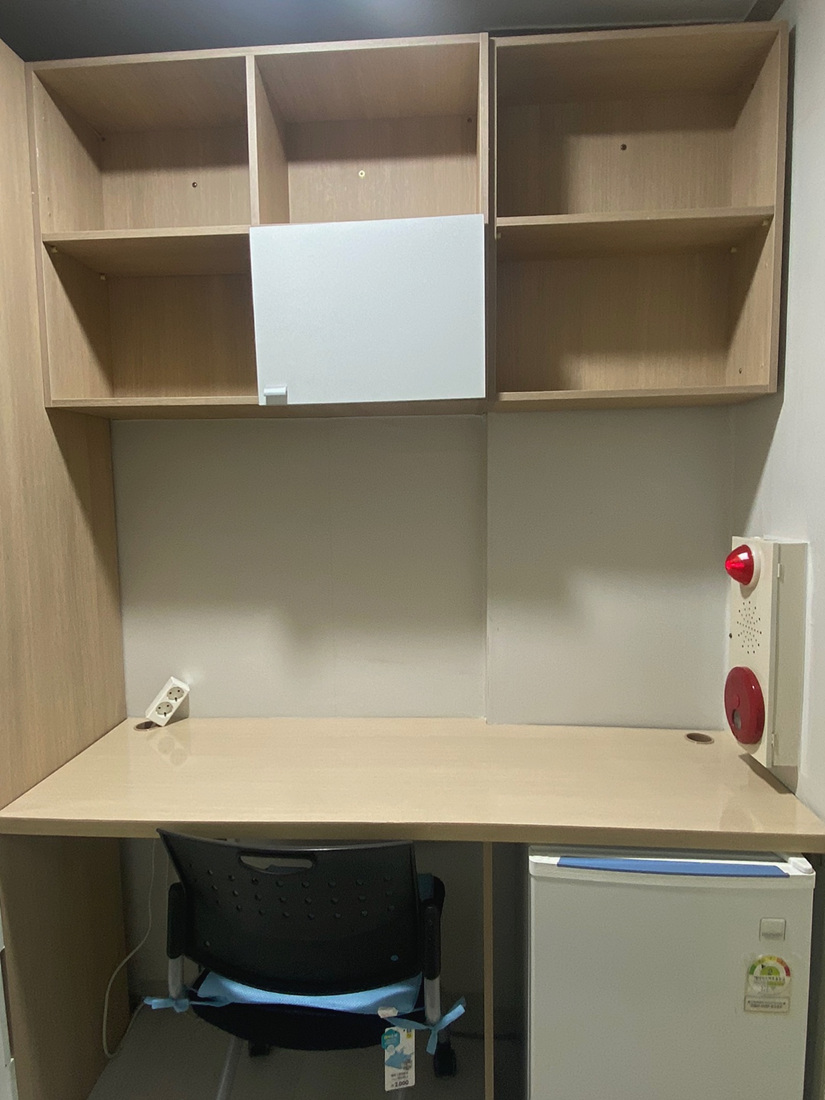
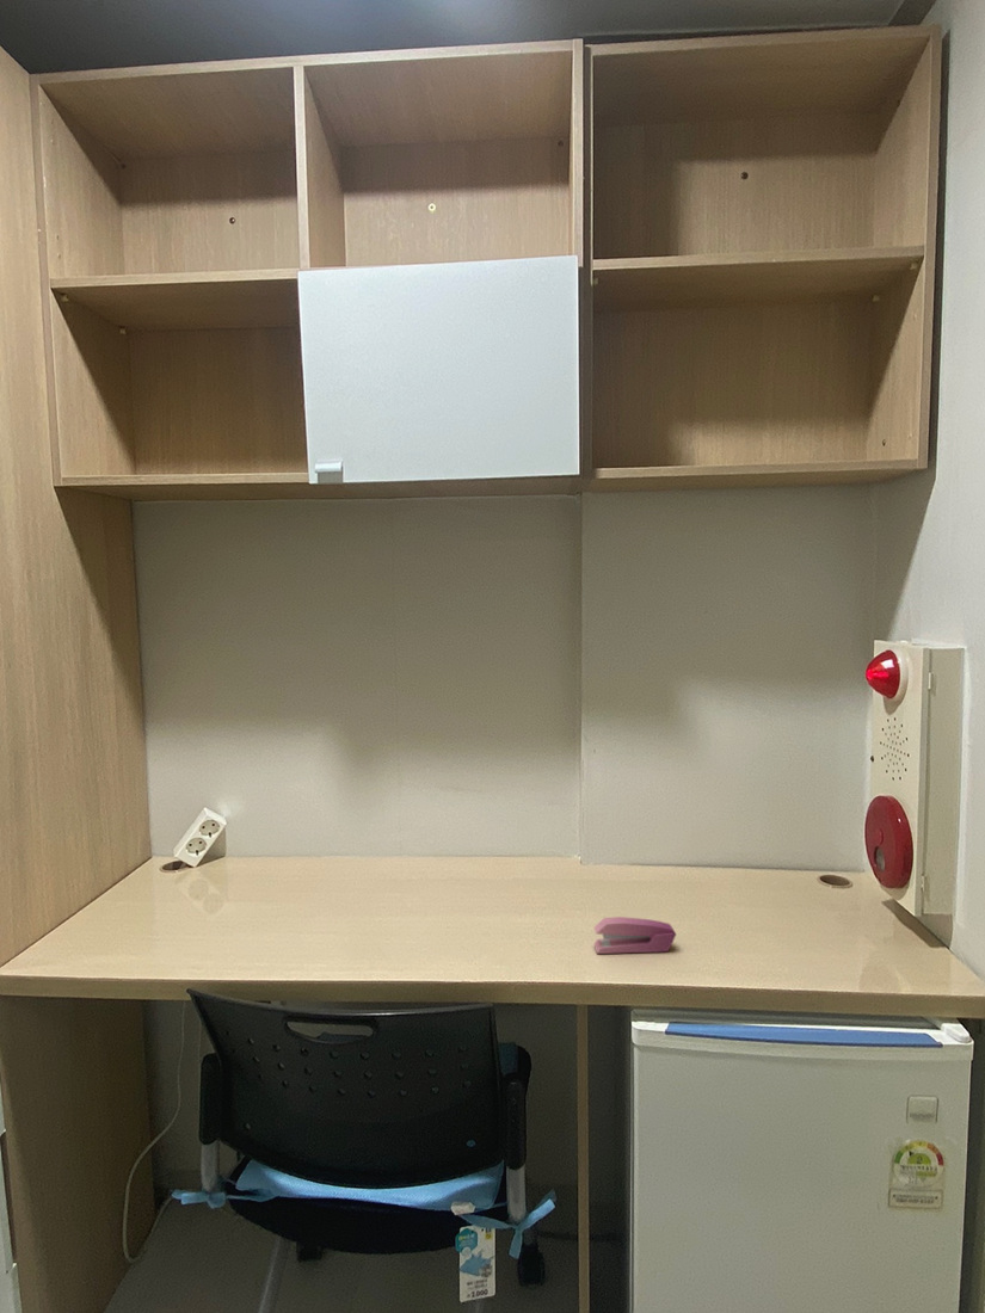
+ stapler (634, 933)
